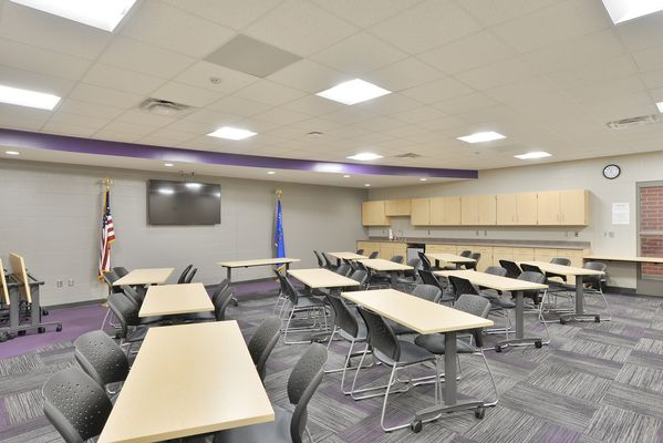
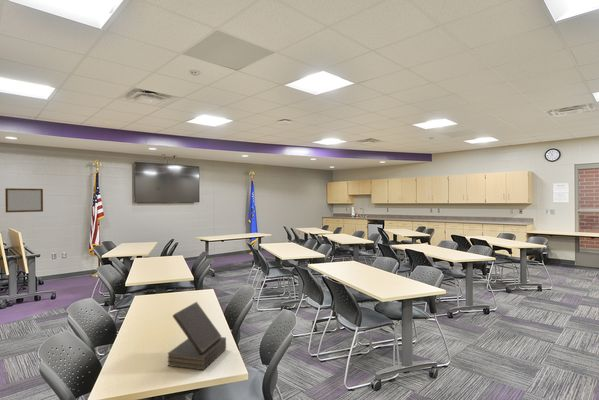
+ book (198, 332)
+ writing board (24, 200)
